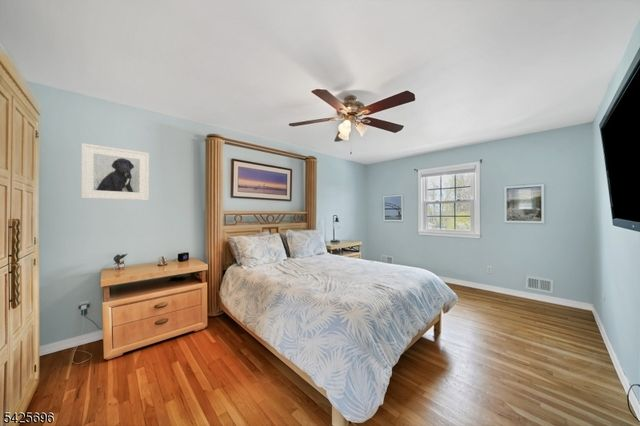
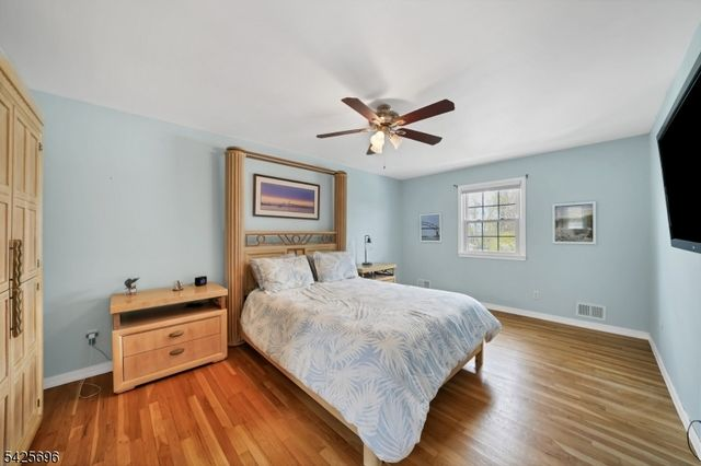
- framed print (117, 174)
